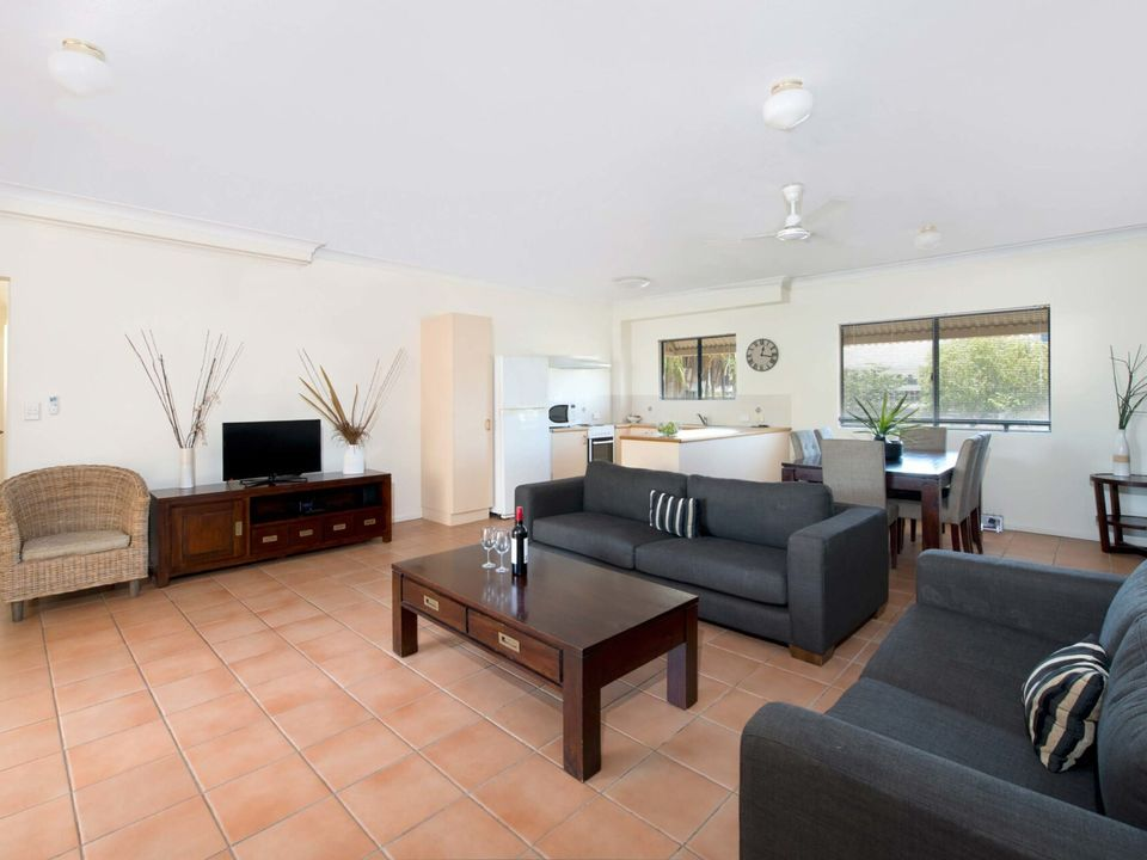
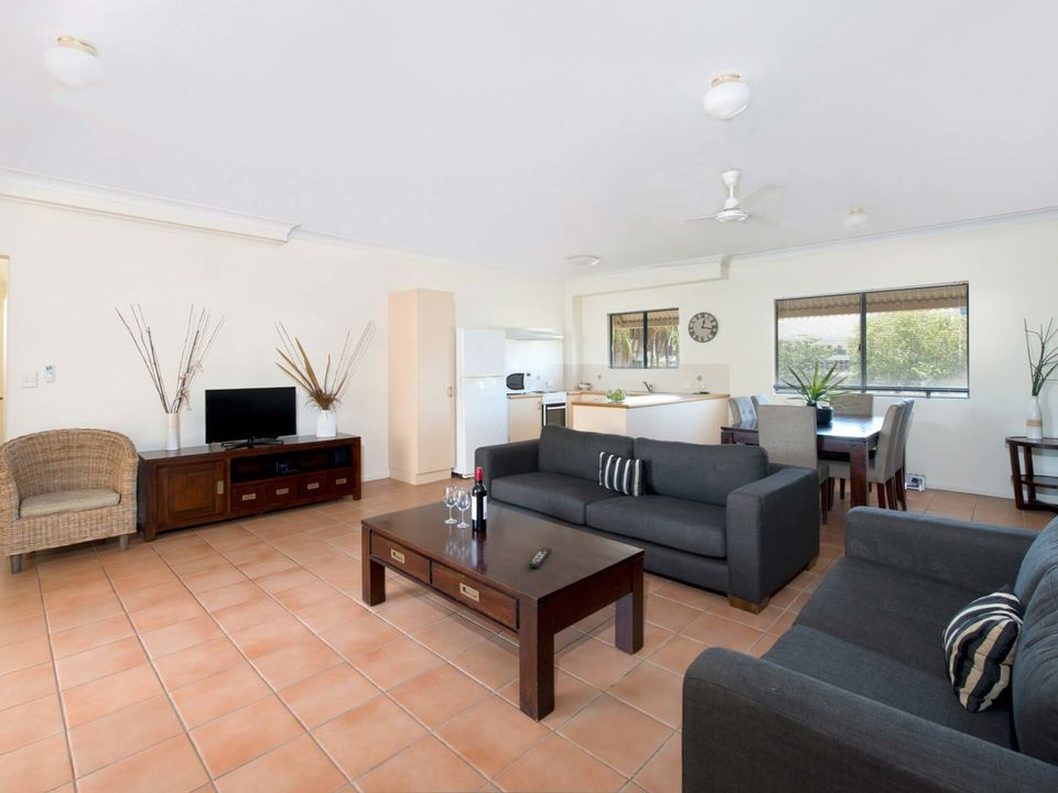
+ remote control (540, 556)
